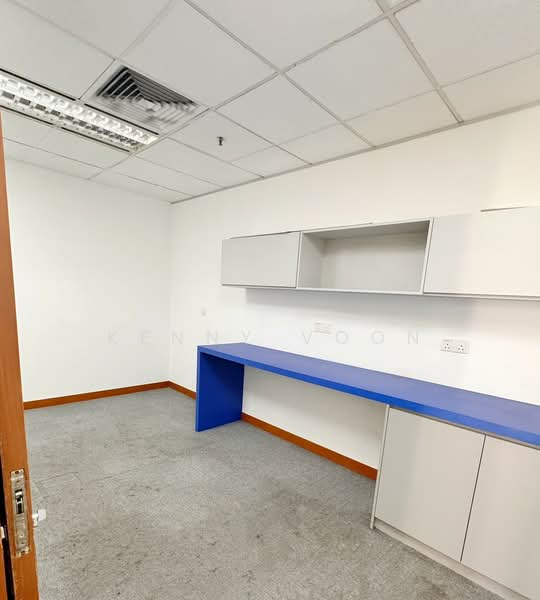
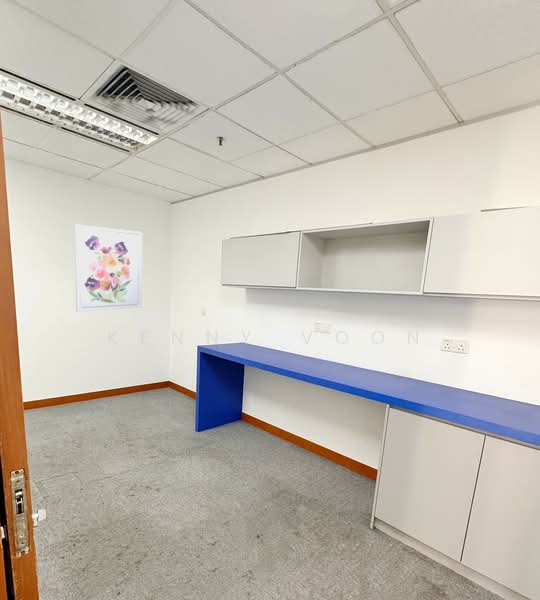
+ wall art (111, 269)
